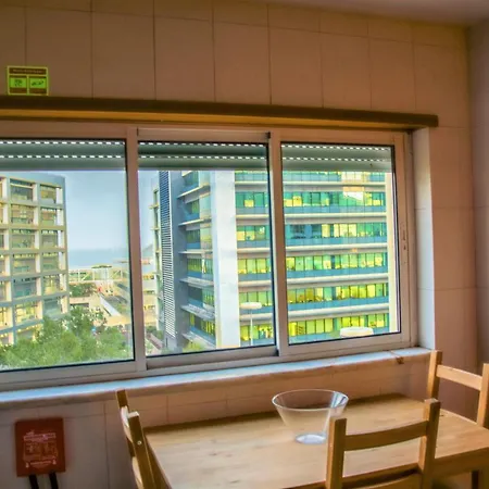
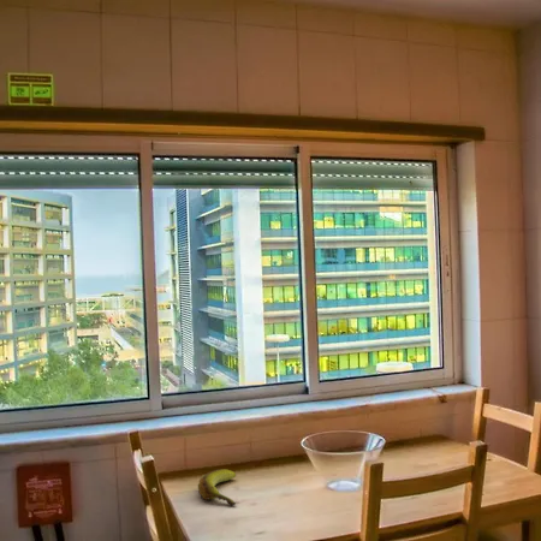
+ banana (226, 480)
